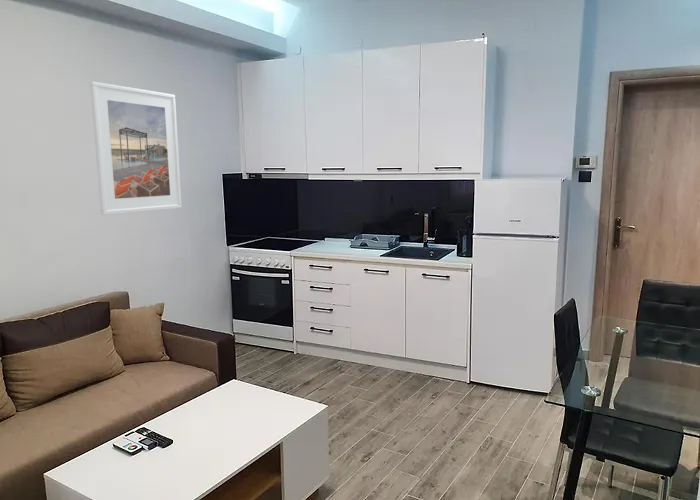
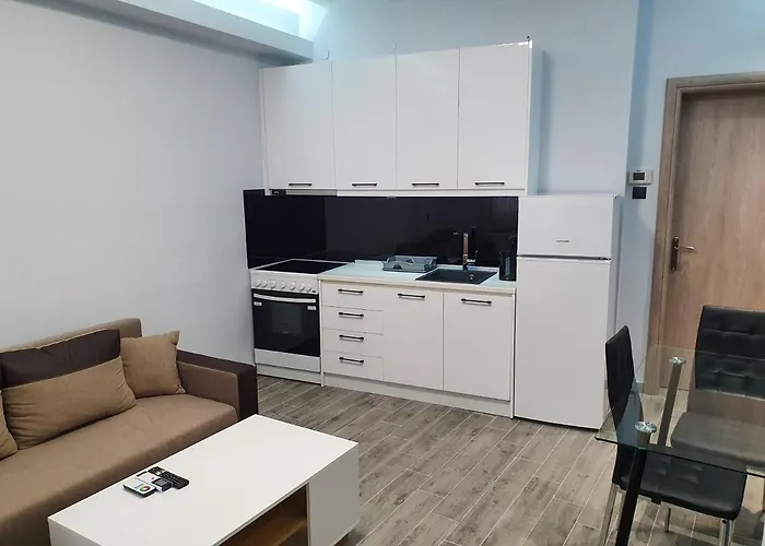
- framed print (140, 151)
